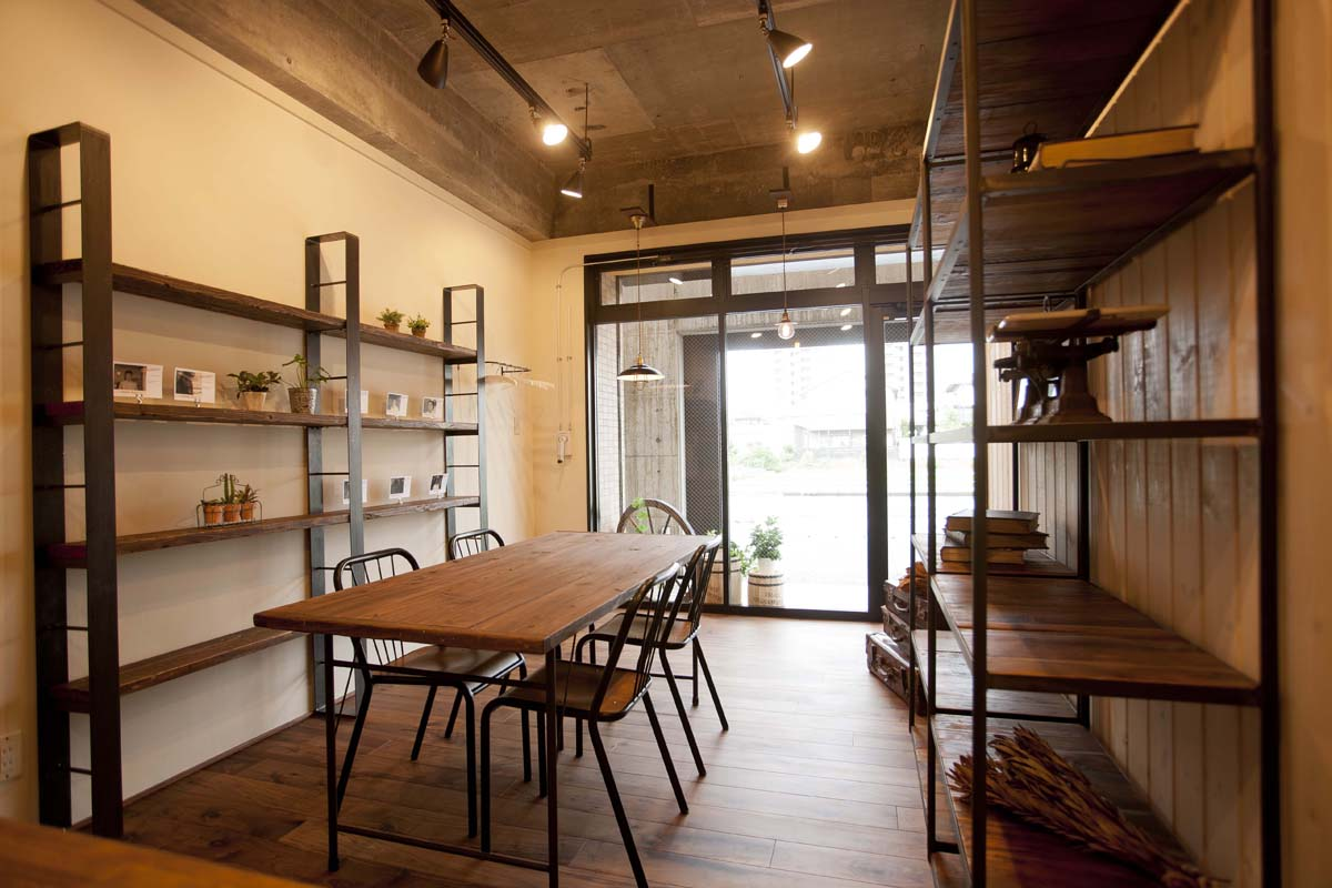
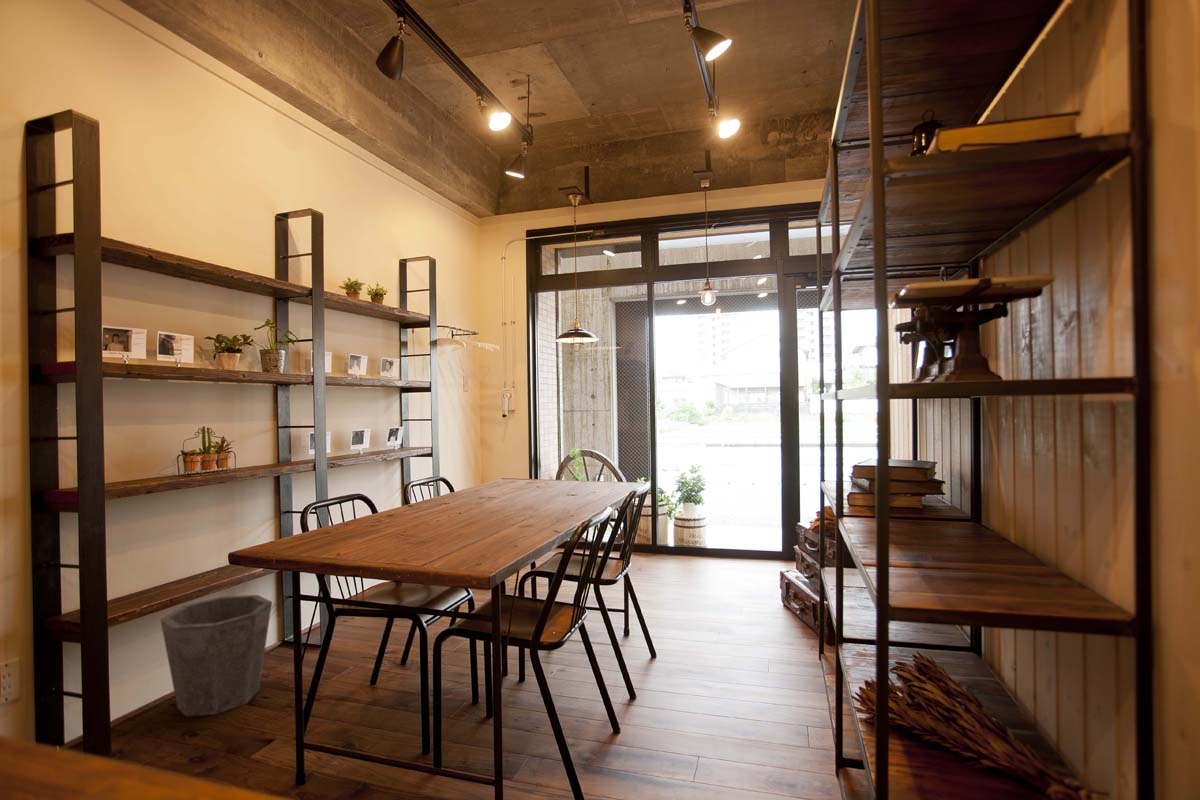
+ waste bin (218, 654)
